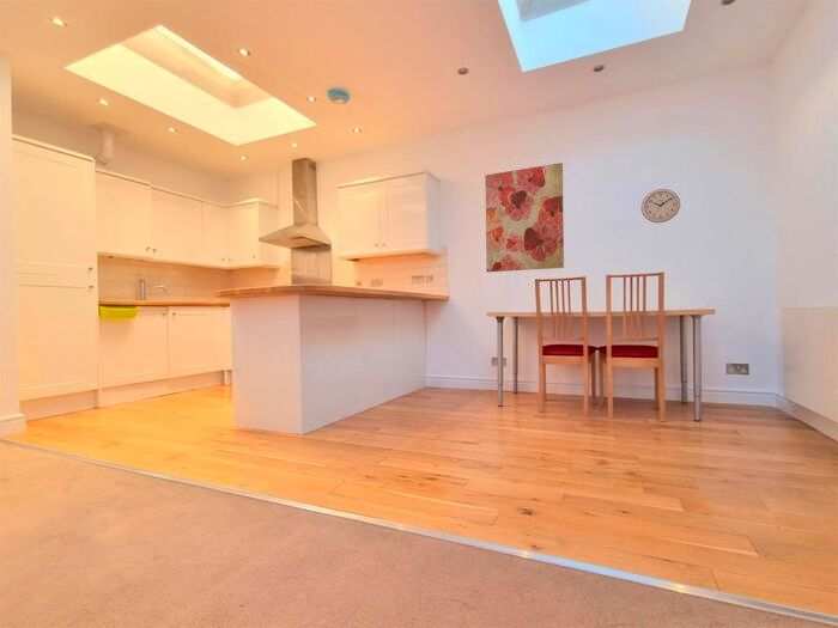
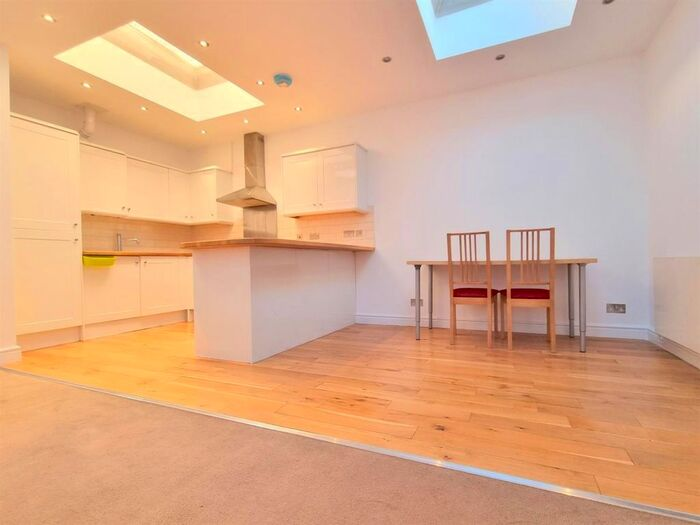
- wall art (523, 219)
- wall clock (660, 205)
